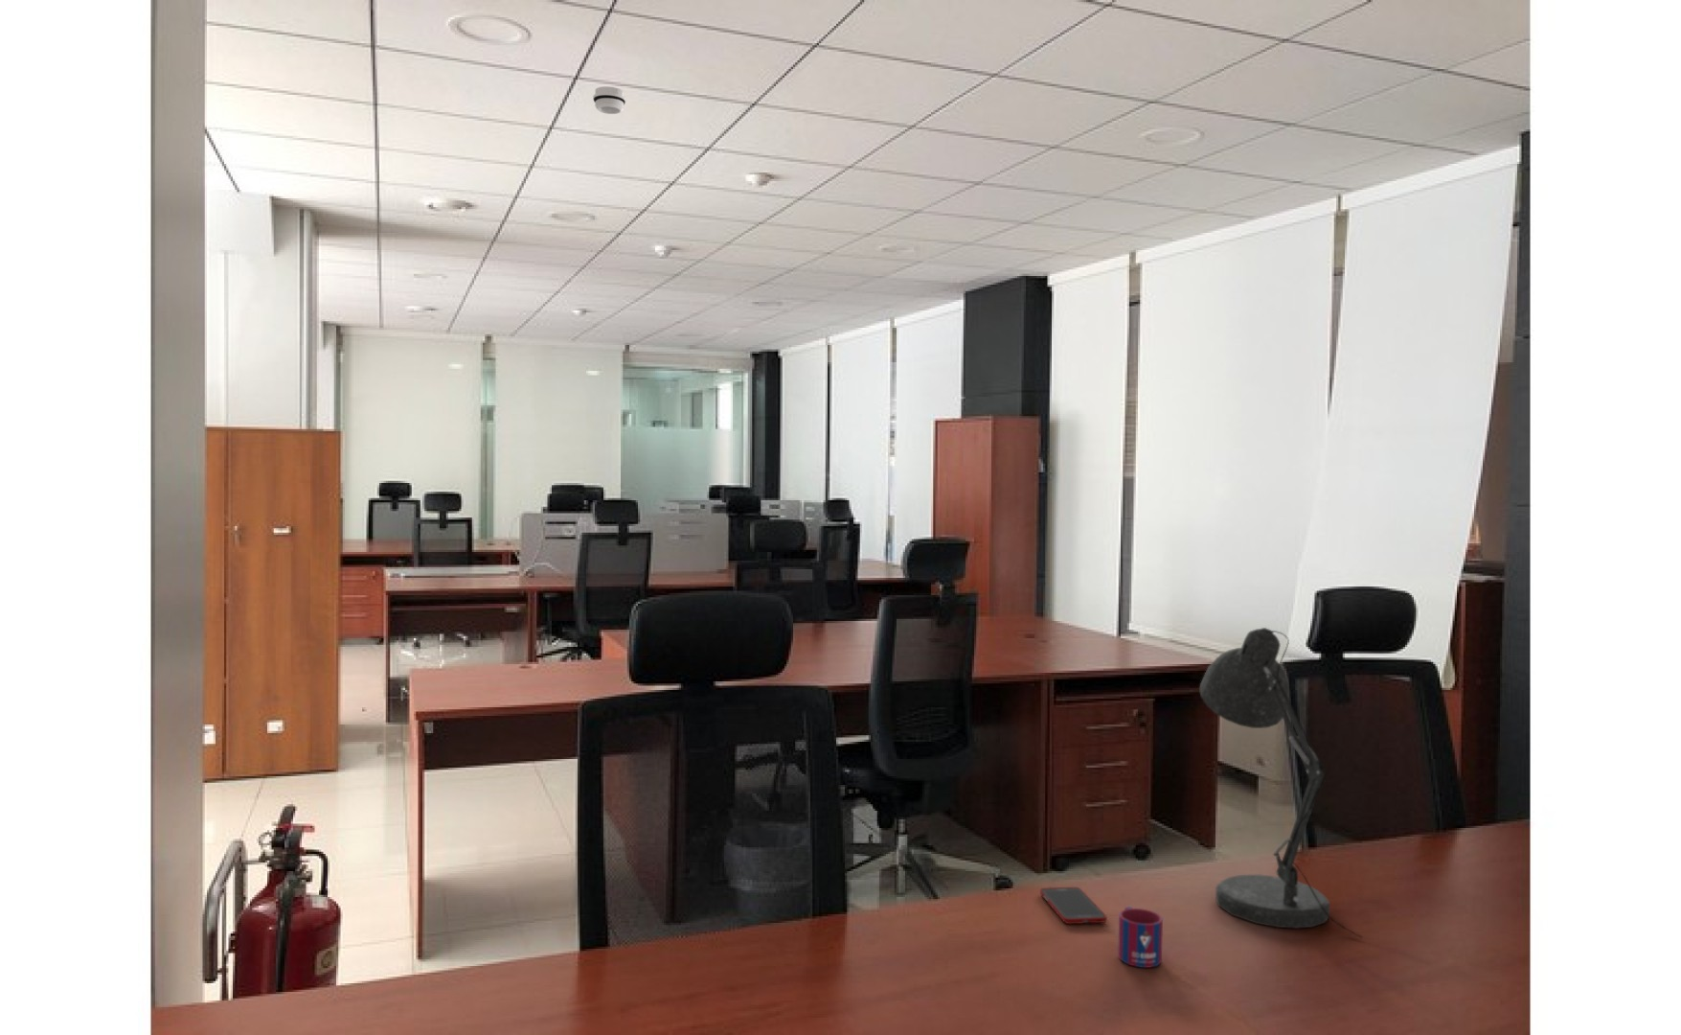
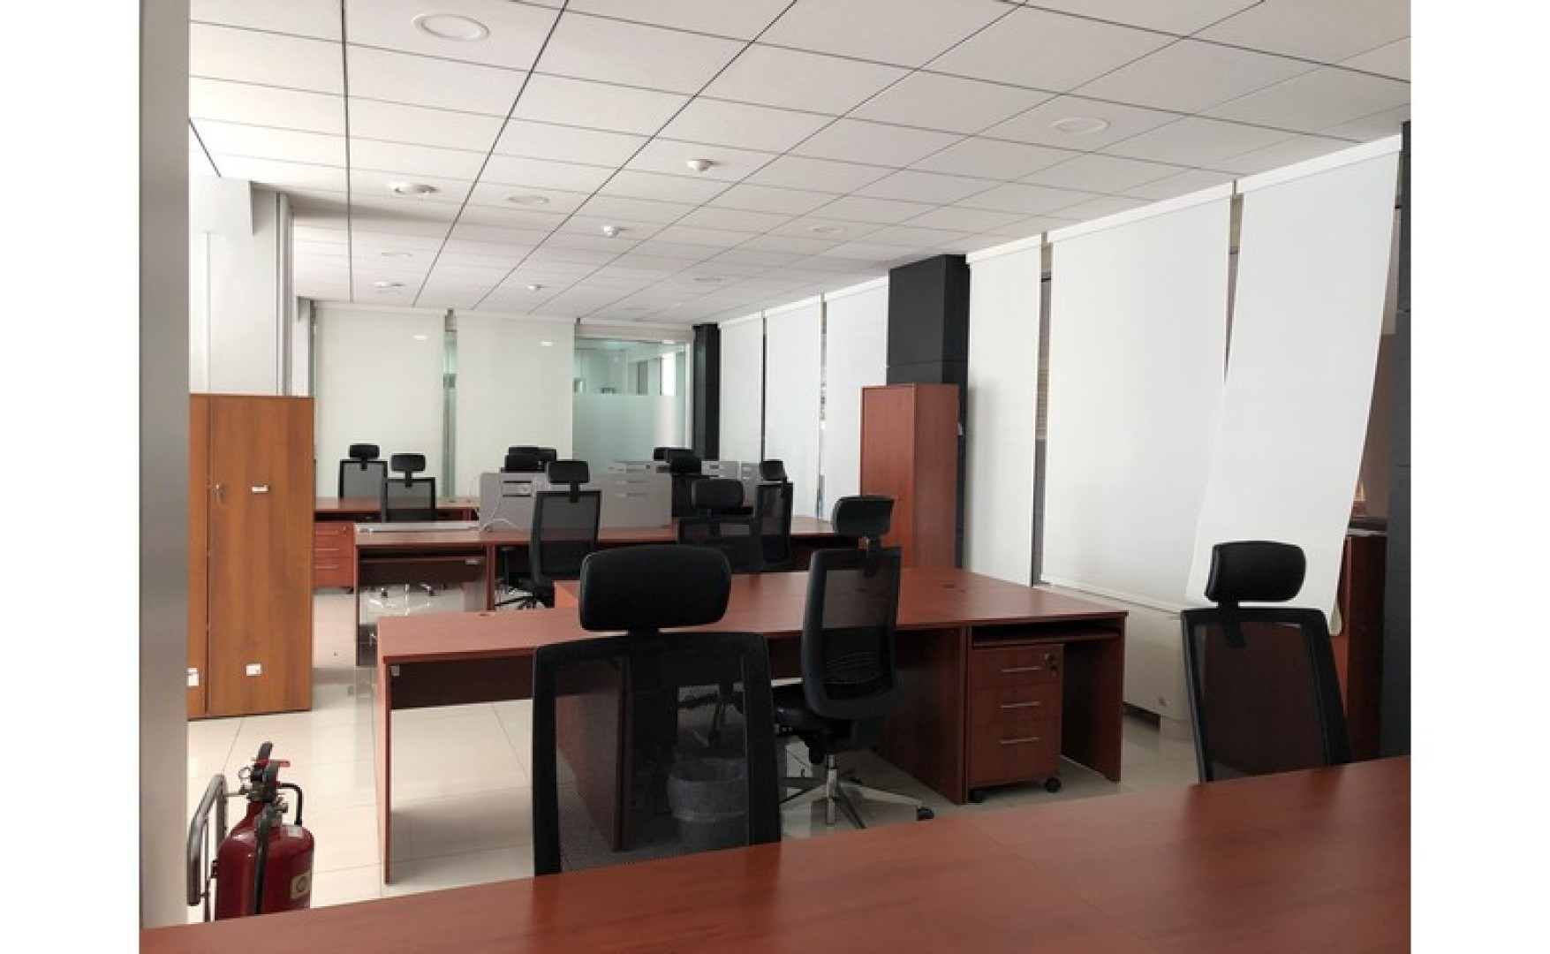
- desk lamp (1293, 747)
- mug (1138, 933)
- smoke detector (609, 101)
- cell phone (1072, 904)
